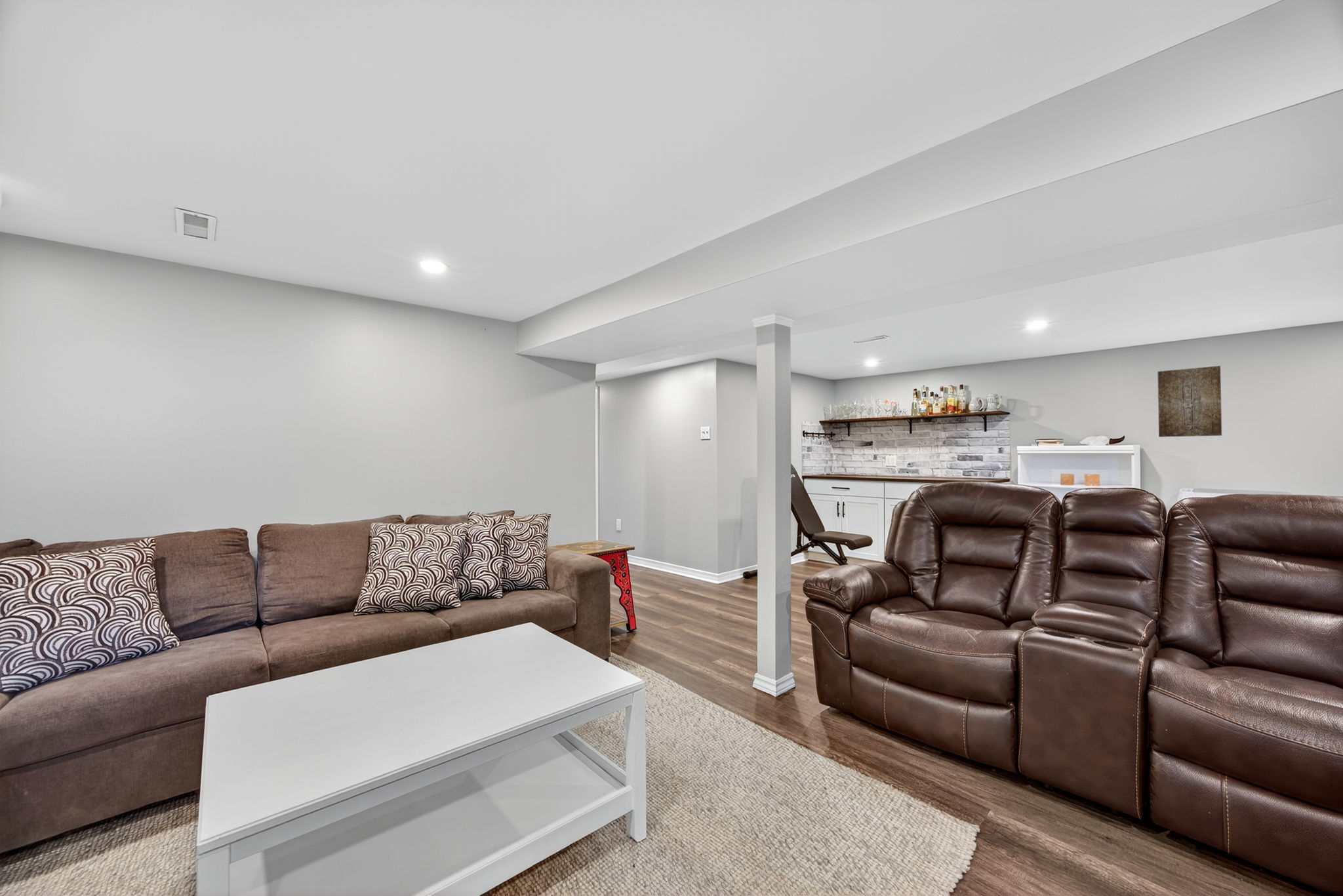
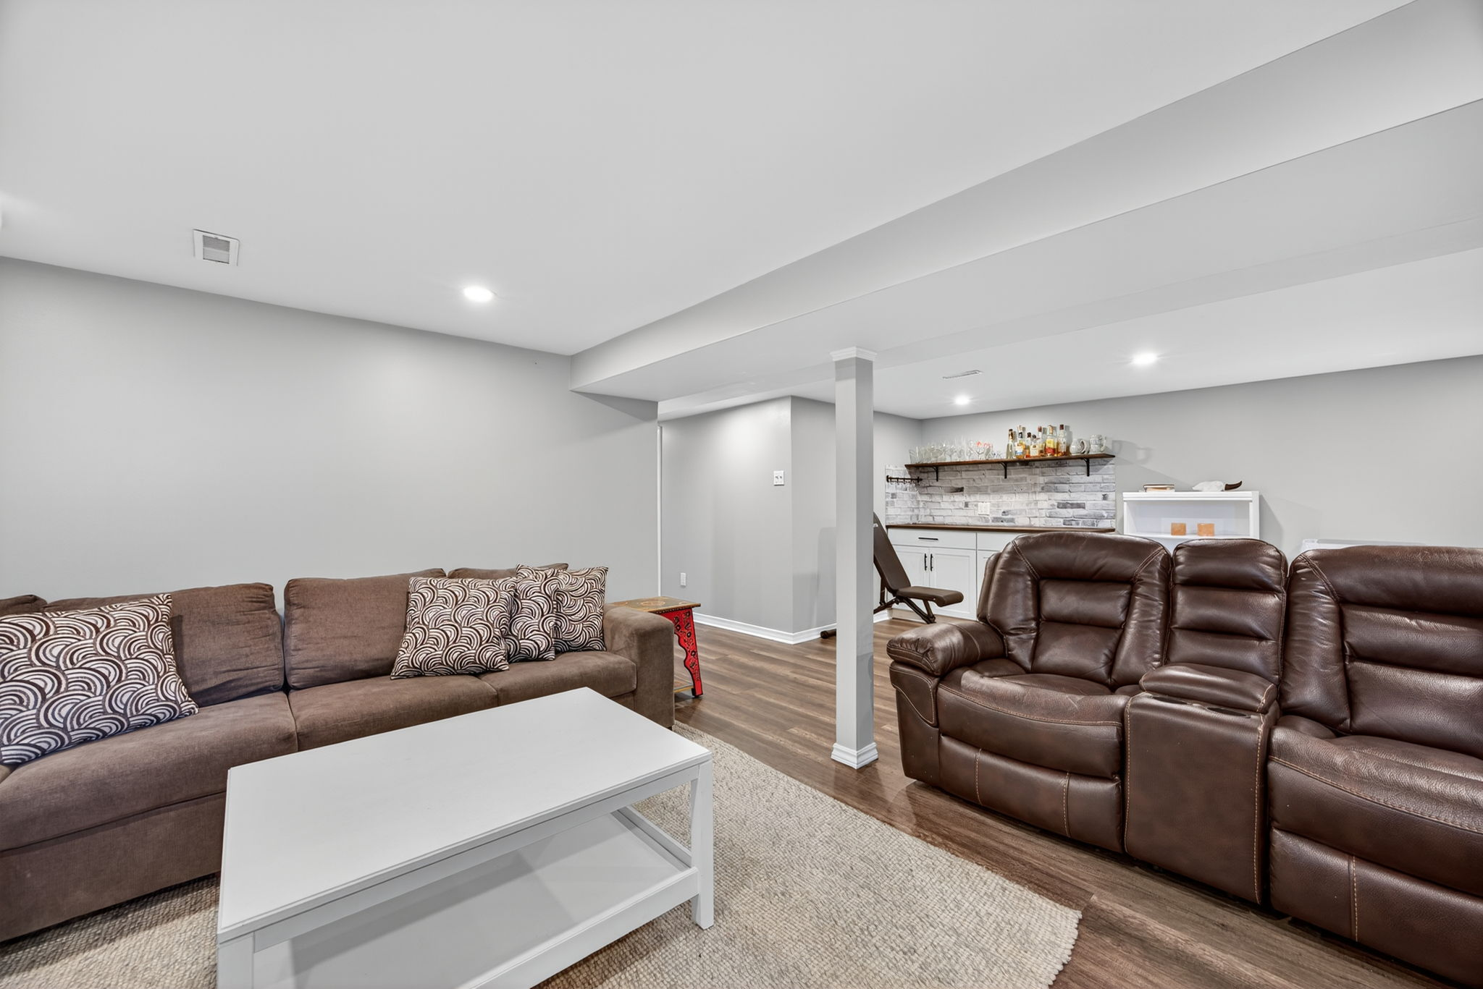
- wall art (1188, 402)
